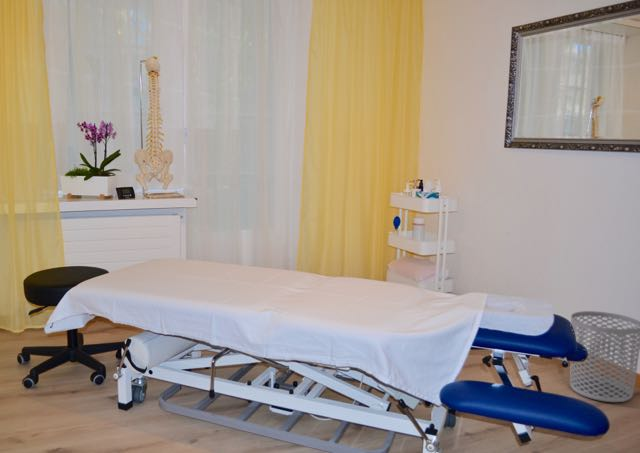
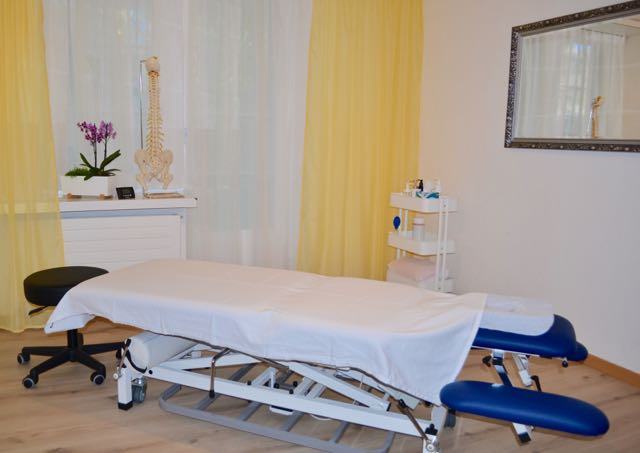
- waste bin (603, 356)
